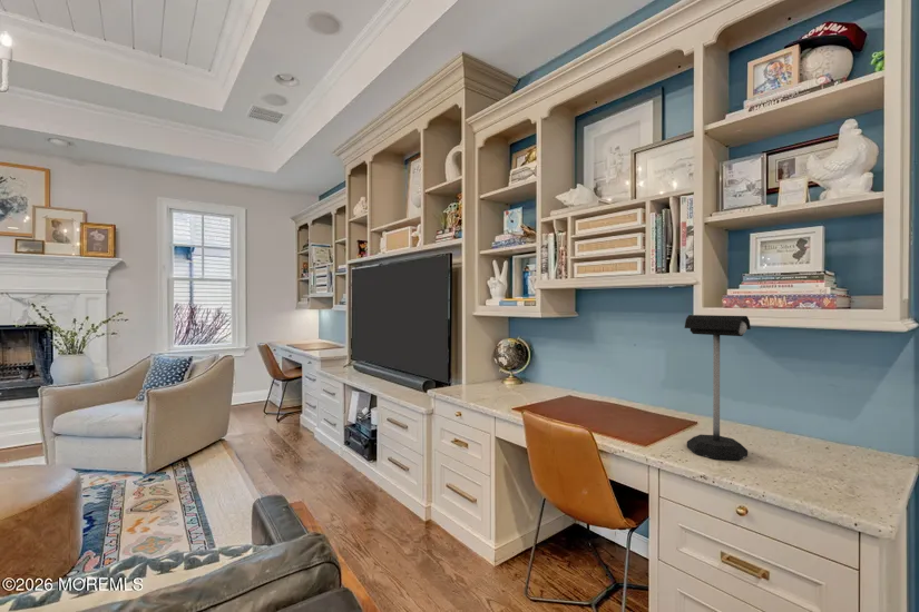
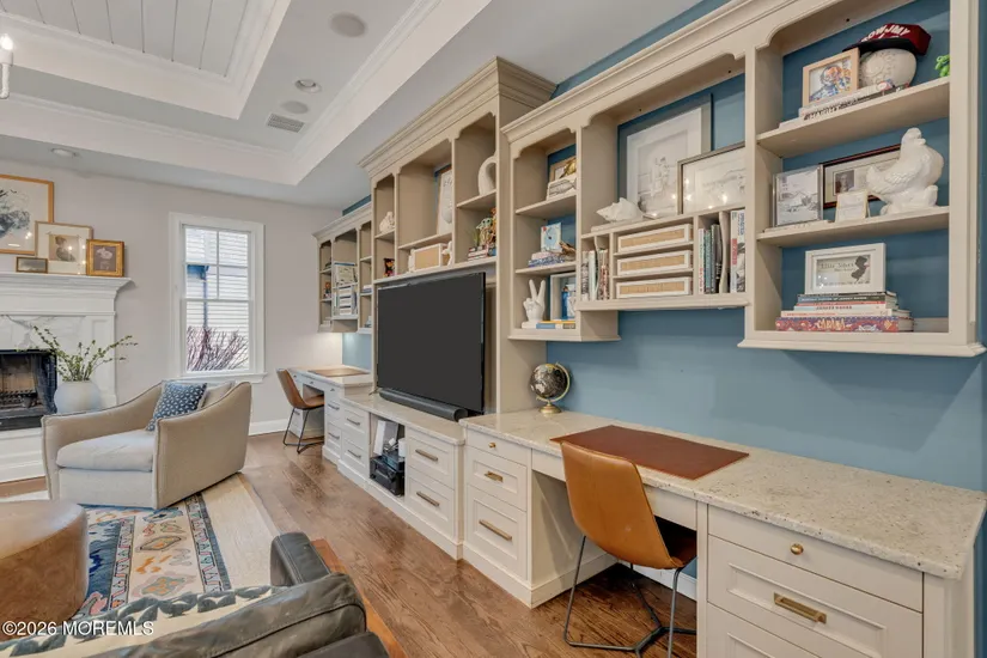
- mailbox (716, 383)
